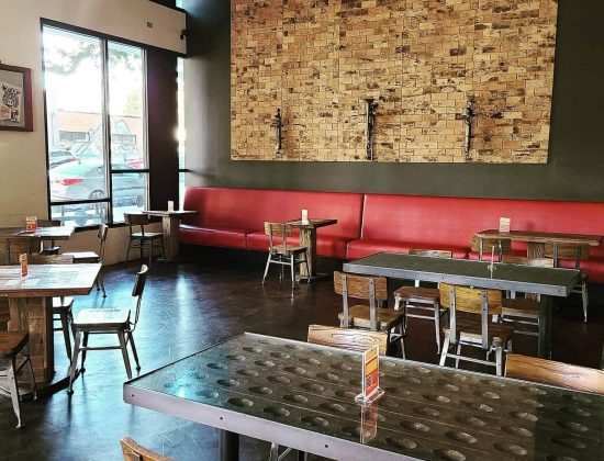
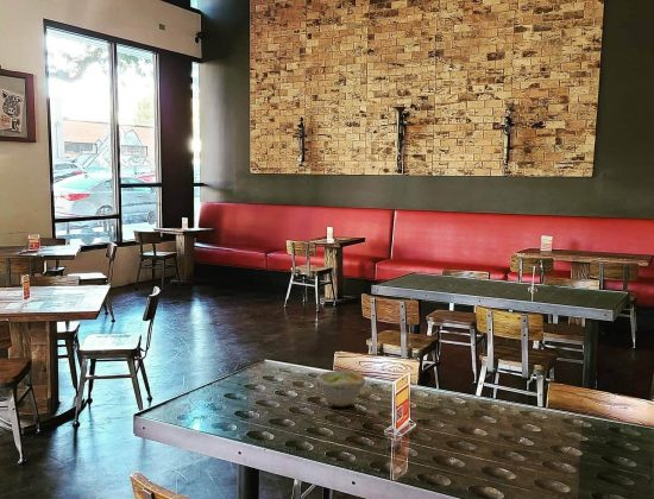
+ bowl (340, 390)
